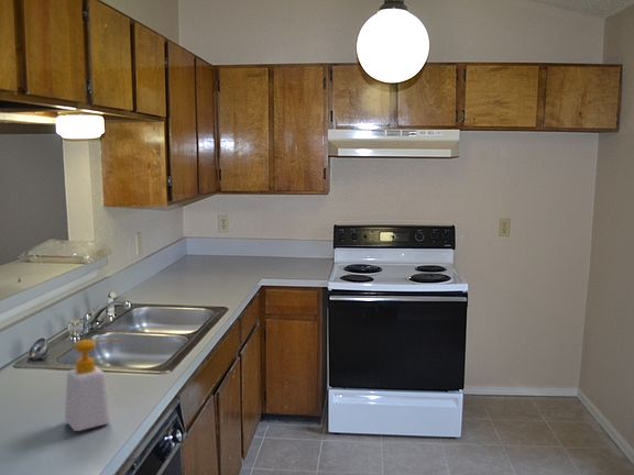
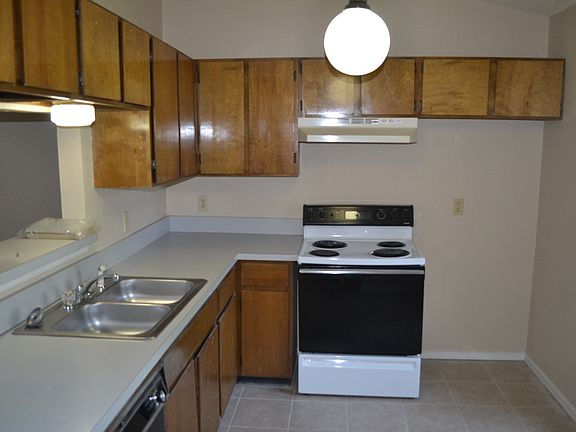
- soap bottle (95, 379)
